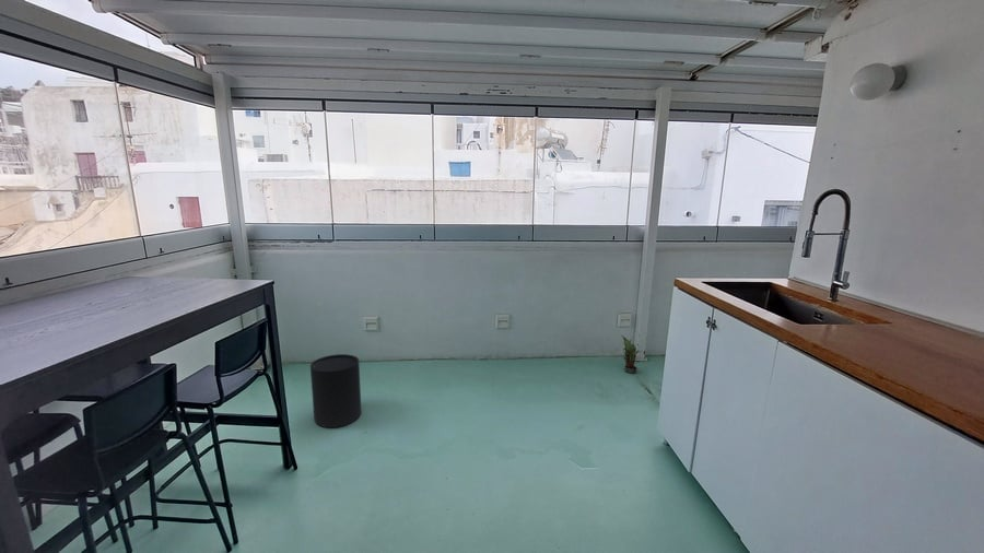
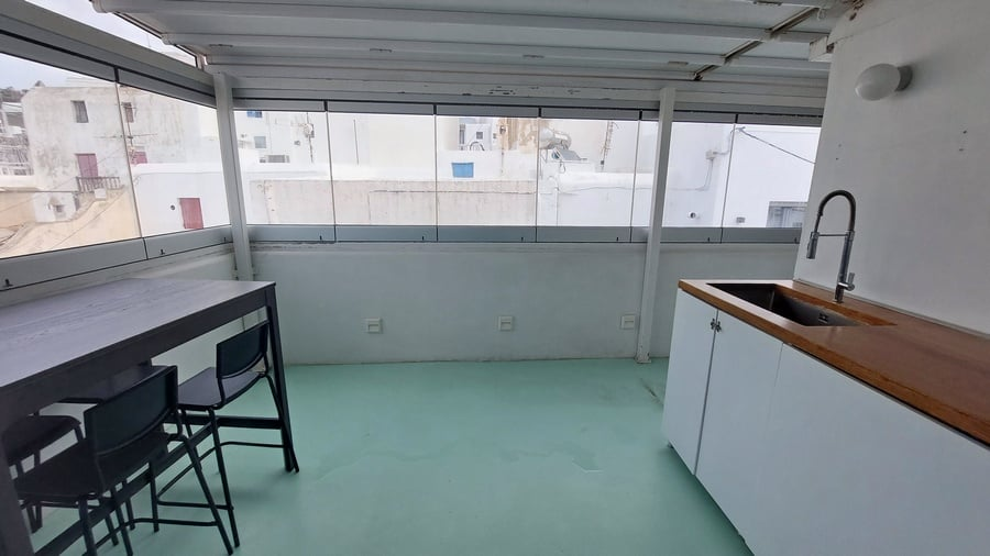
- trash can (337, 389)
- potted plant (629, 353)
